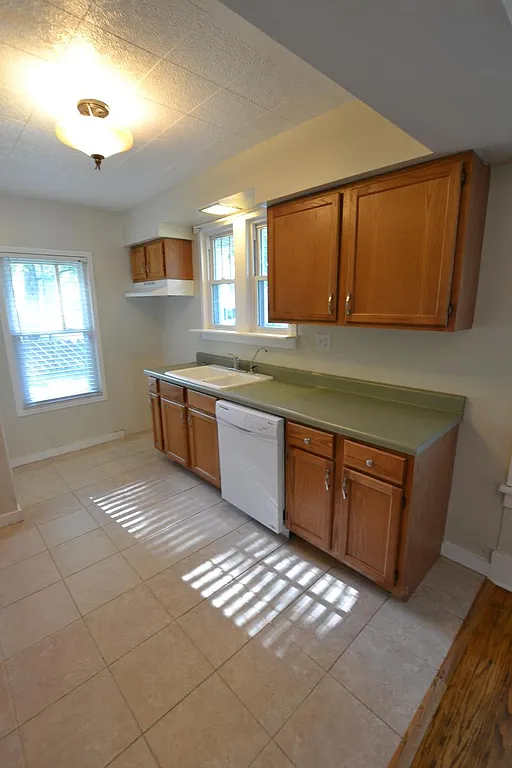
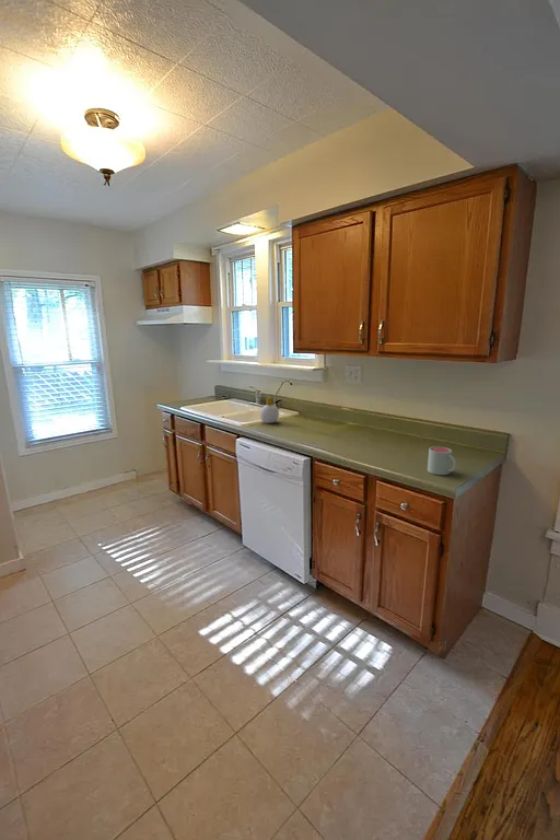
+ mug (443, 462)
+ soap bottle (269, 410)
